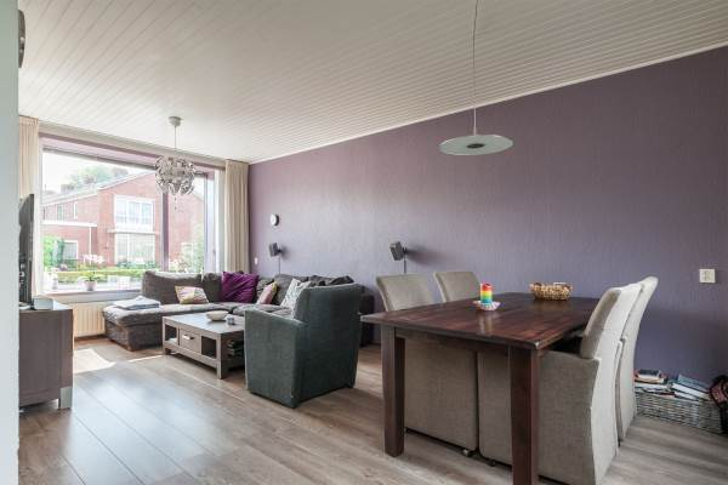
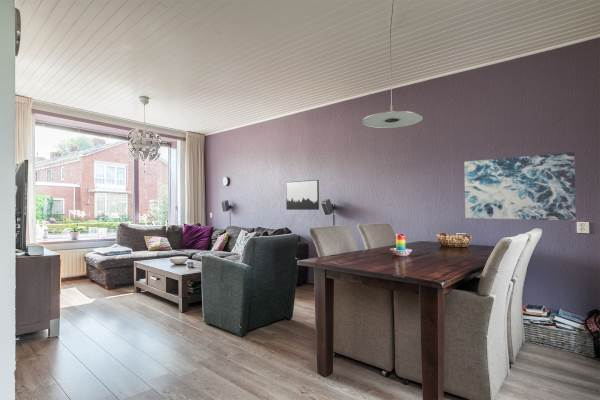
+ wall art (301, 195)
+ wall art (515, 188)
